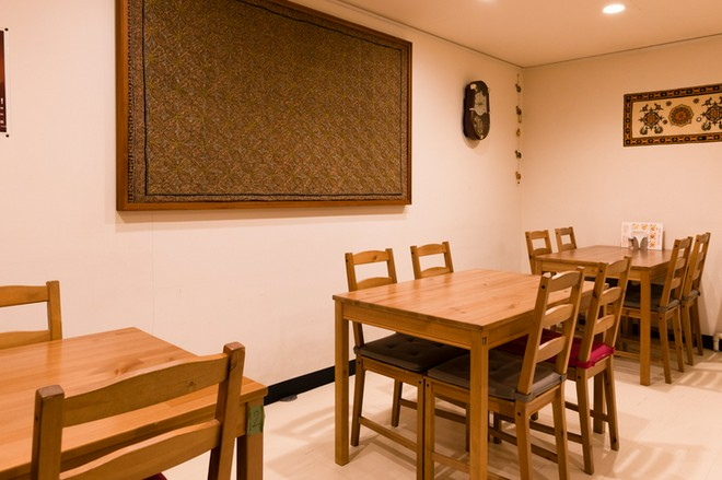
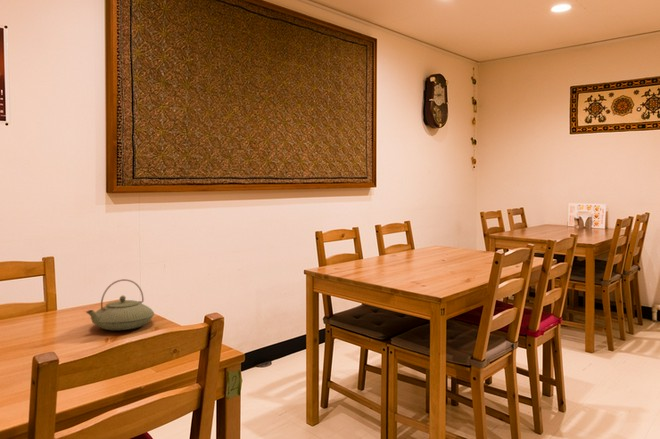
+ teapot (119, 303)
